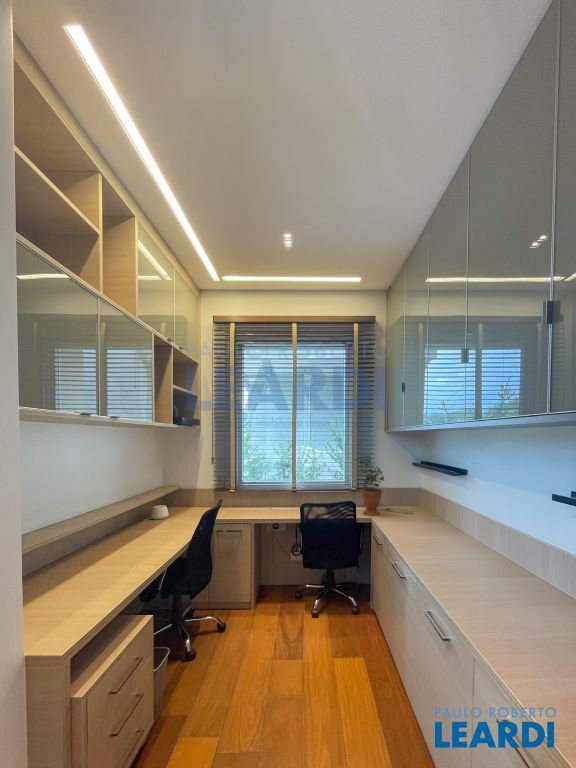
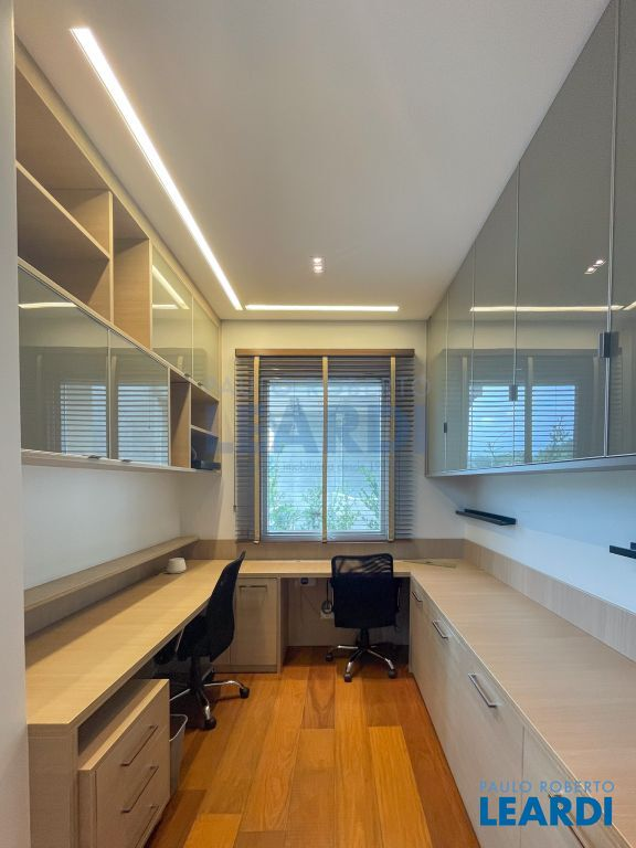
- potted plant (368, 484)
